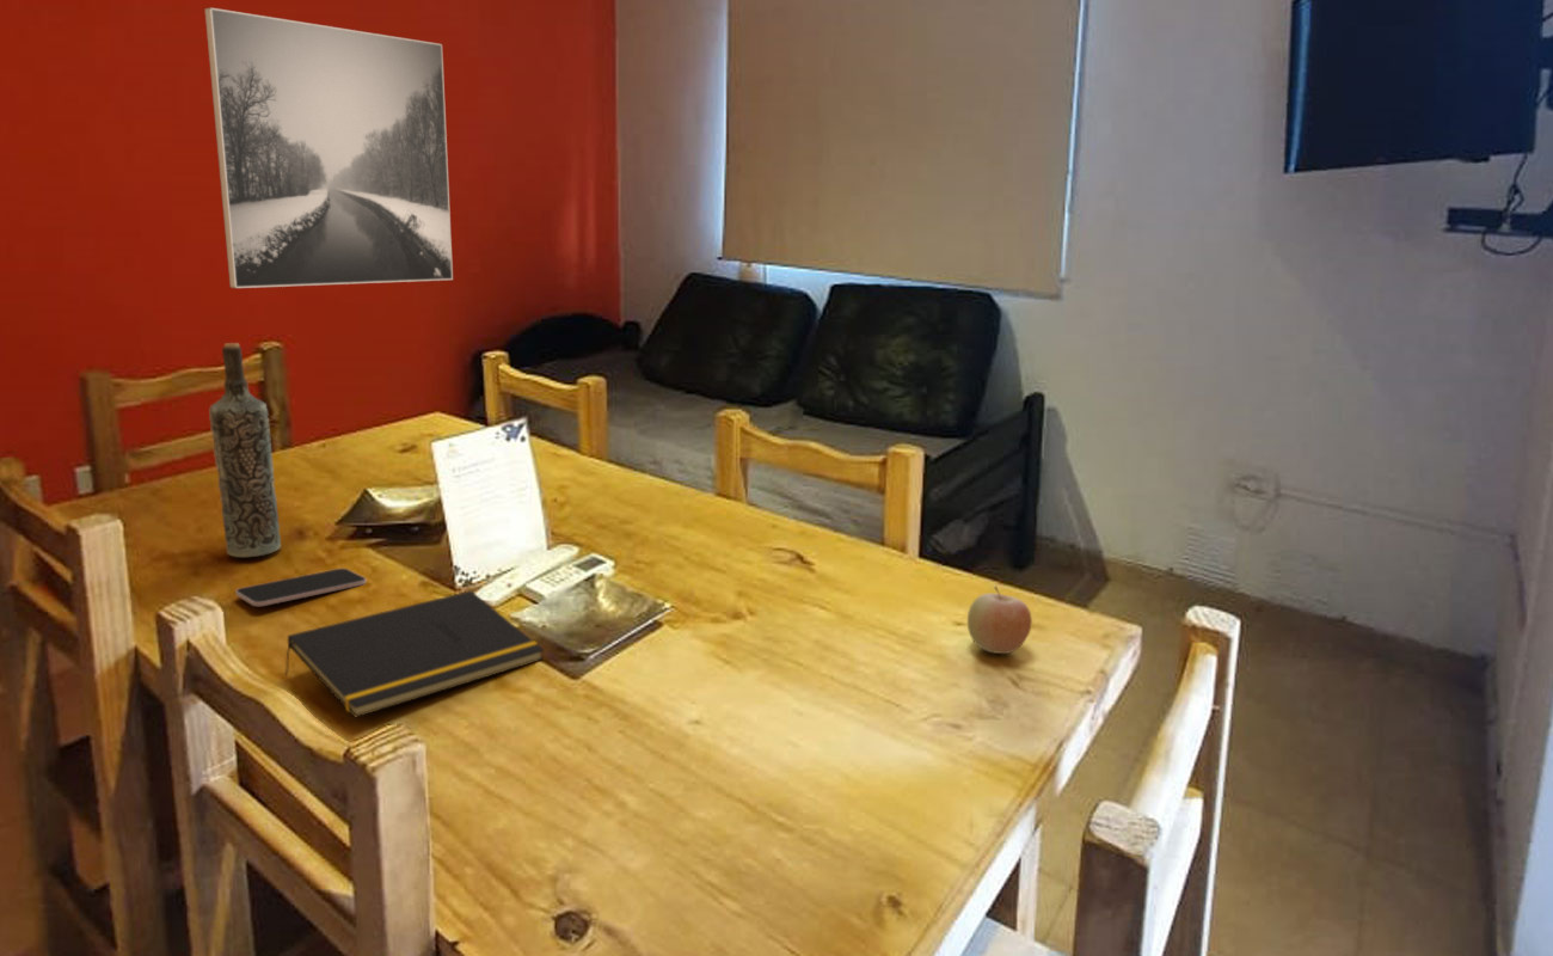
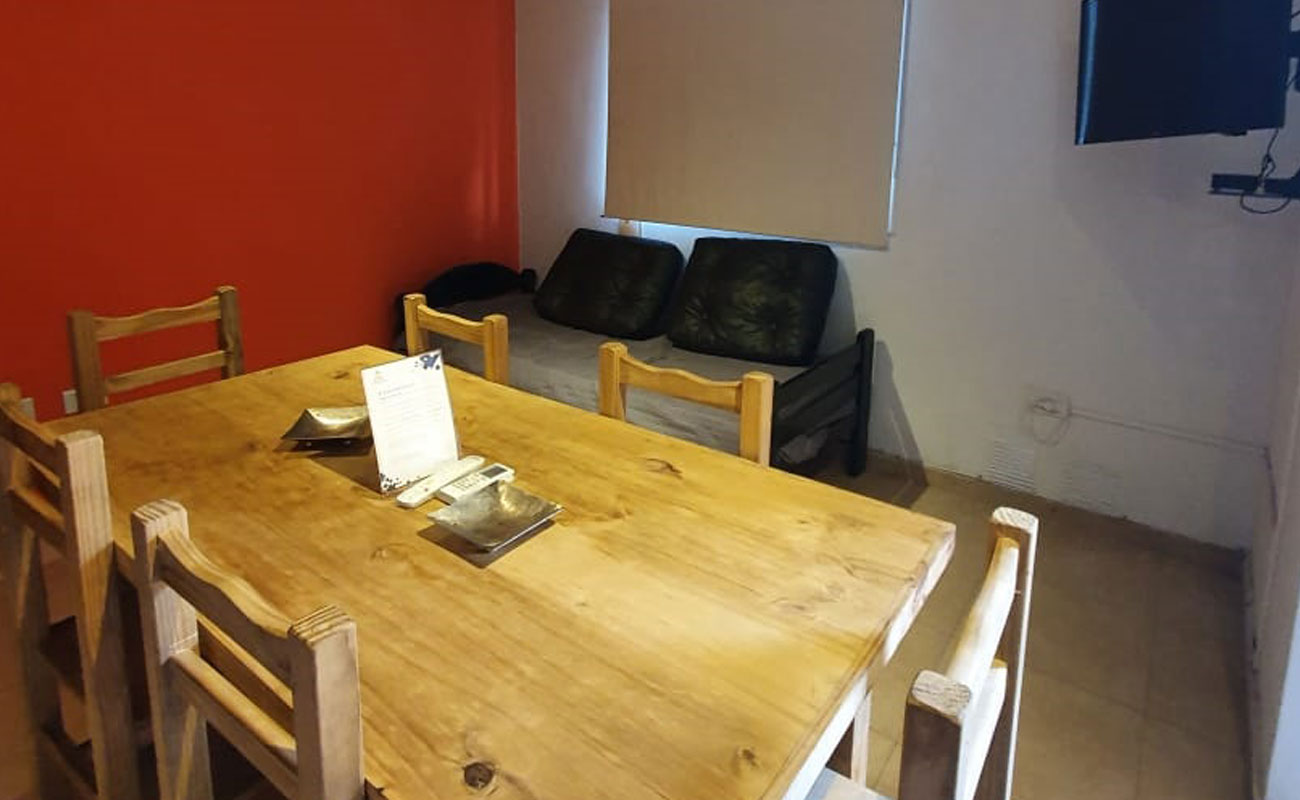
- fruit (999, 618)
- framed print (342, 158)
- notepad (418, 648)
- smartphone (302, 586)
- bottle (243, 449)
